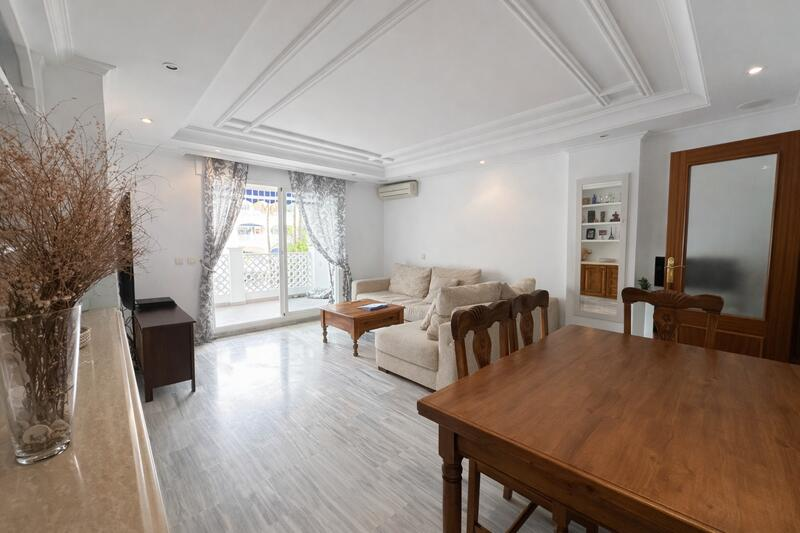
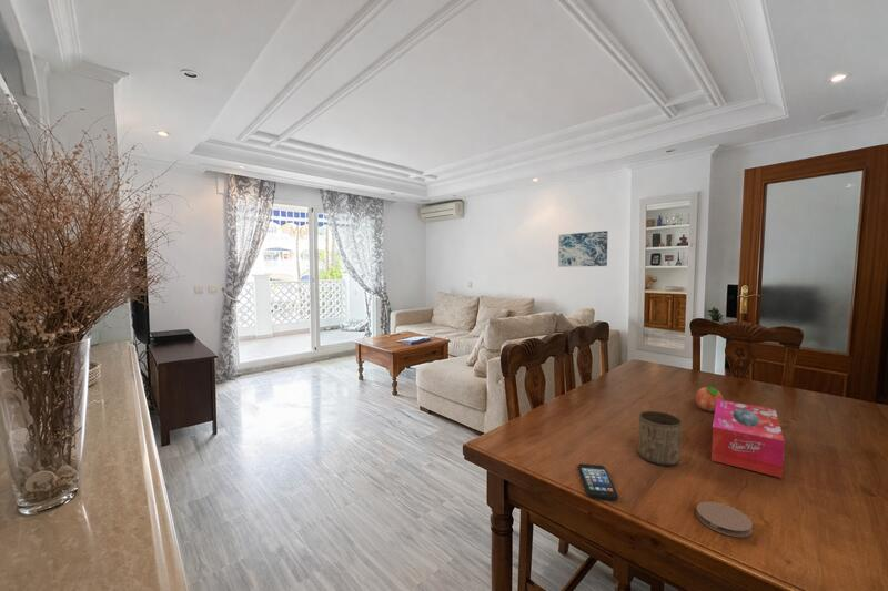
+ smartphone (596, 480)
+ coaster (723, 518)
+ wall art (582, 249)
+ fruit (709, 397)
+ tissue box (745, 432)
+ cup (659, 437)
